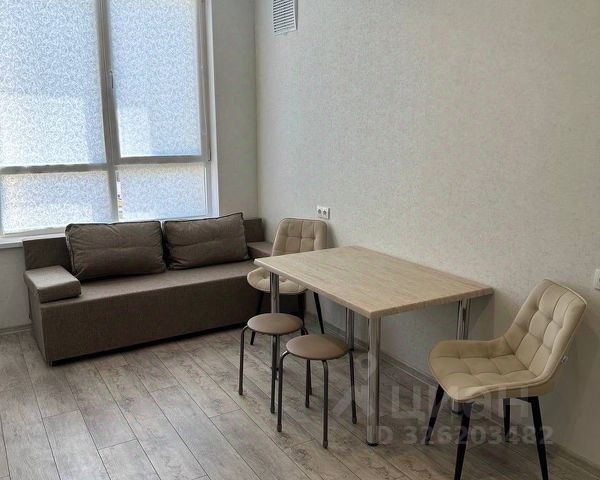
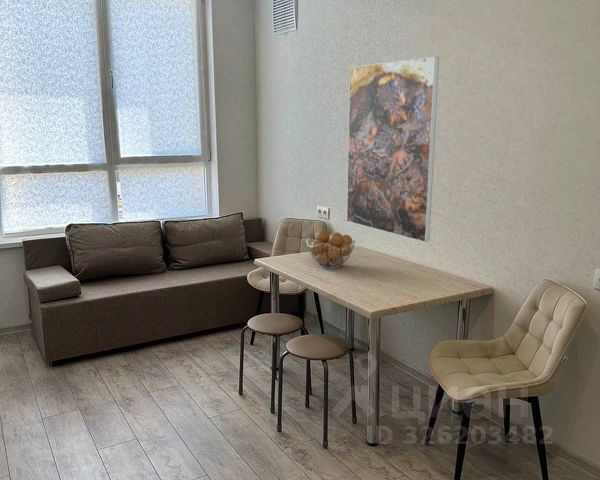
+ fruit basket (330, 248)
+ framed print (387, 149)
